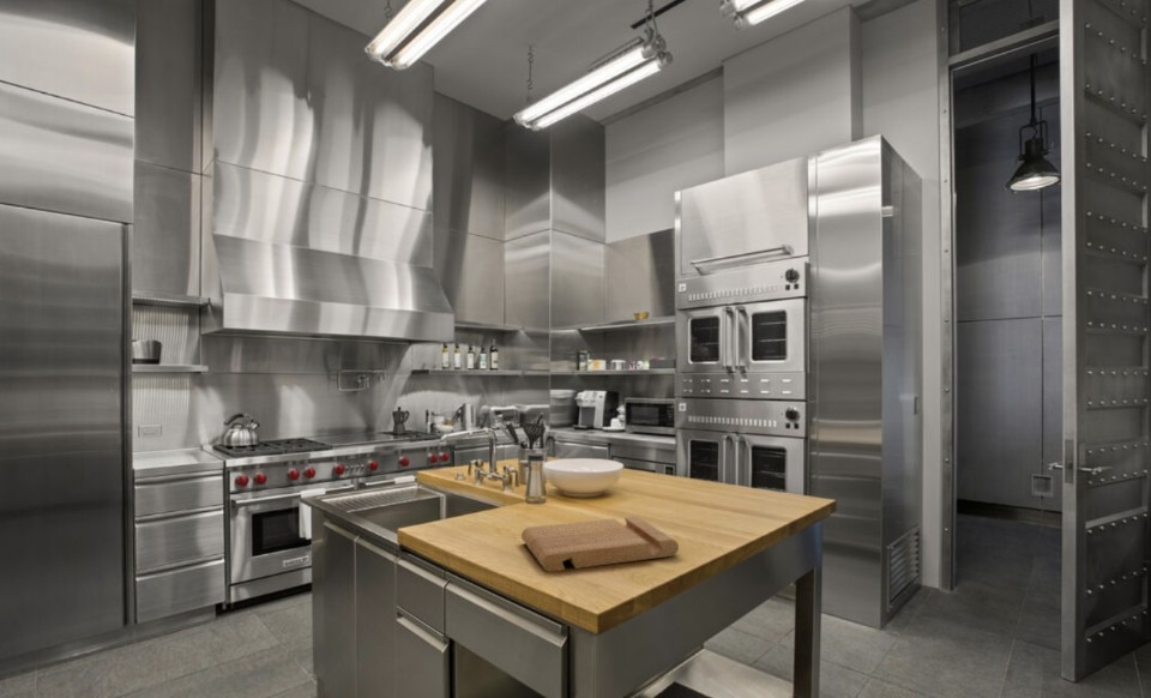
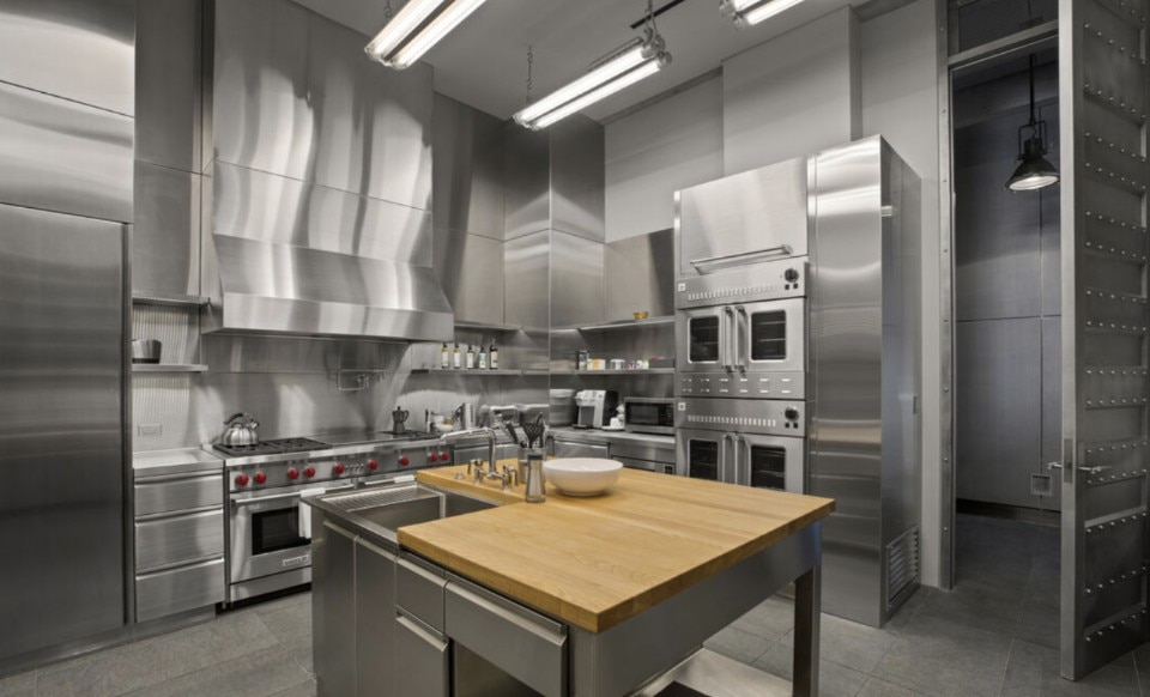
- cutting board (597, 541)
